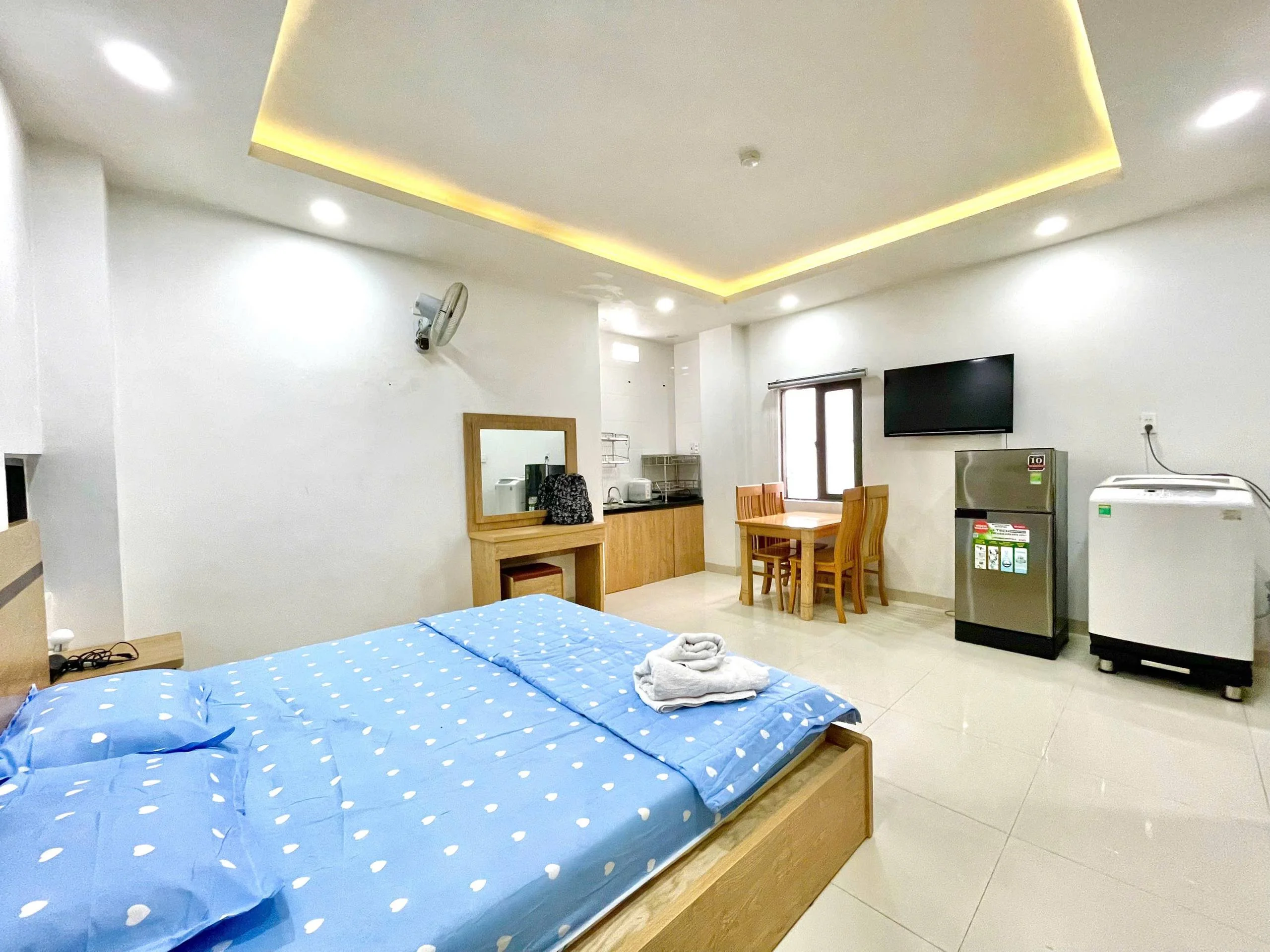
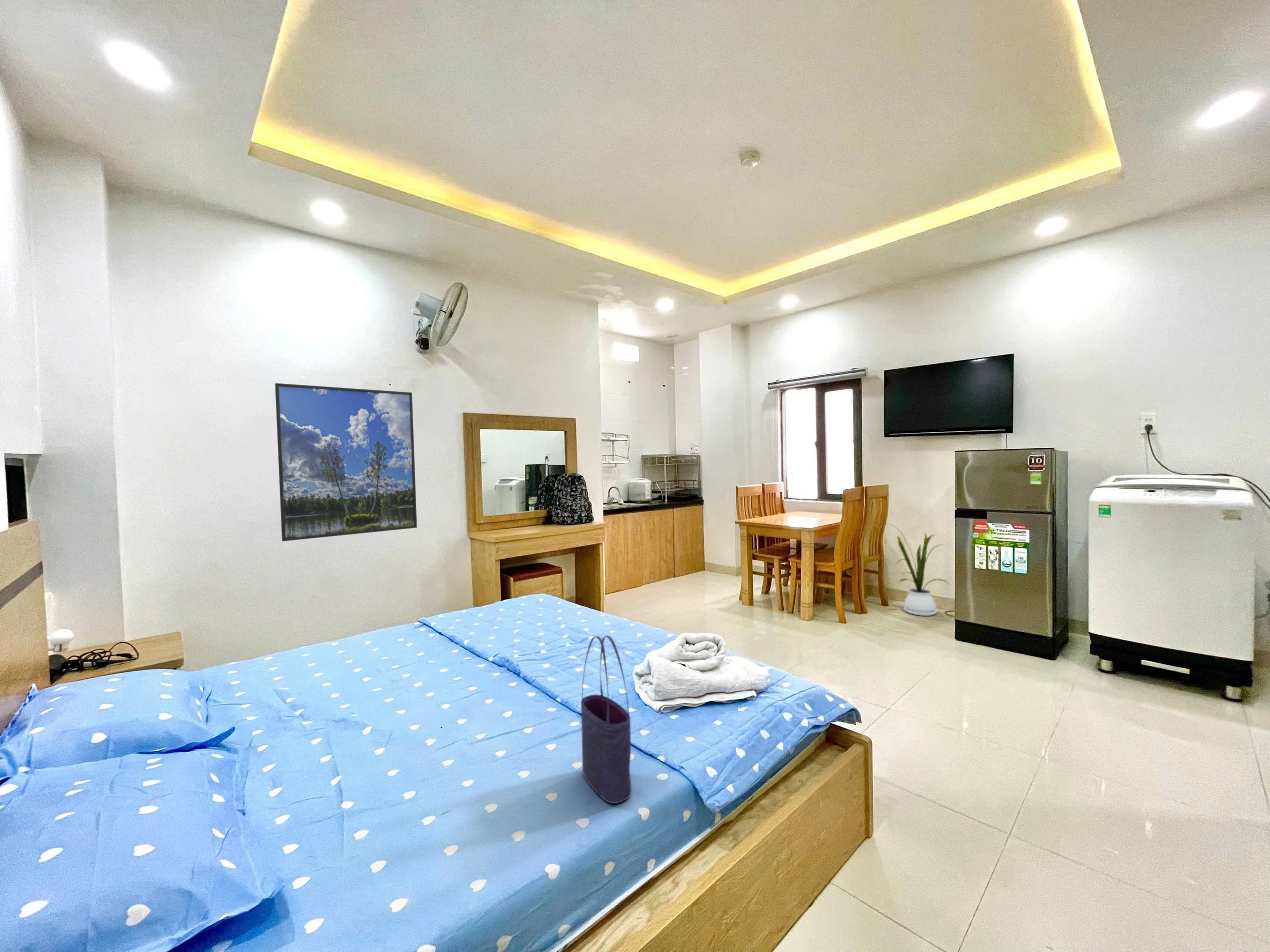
+ tote bag (604, 711)
+ house plant (916, 568)
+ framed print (352, 461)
